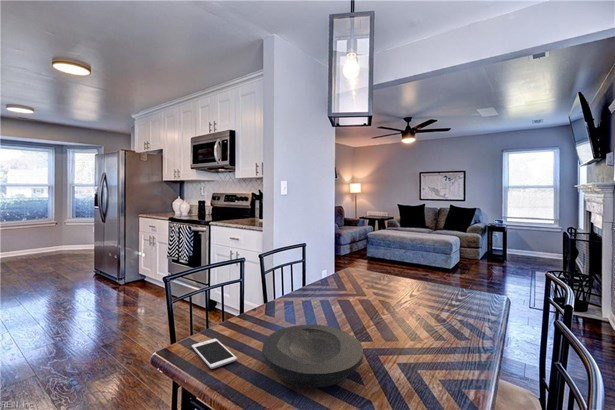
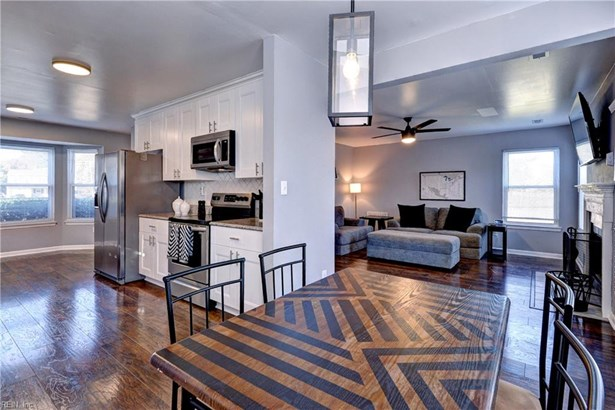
- plate (312, 356)
- cell phone (213, 352)
